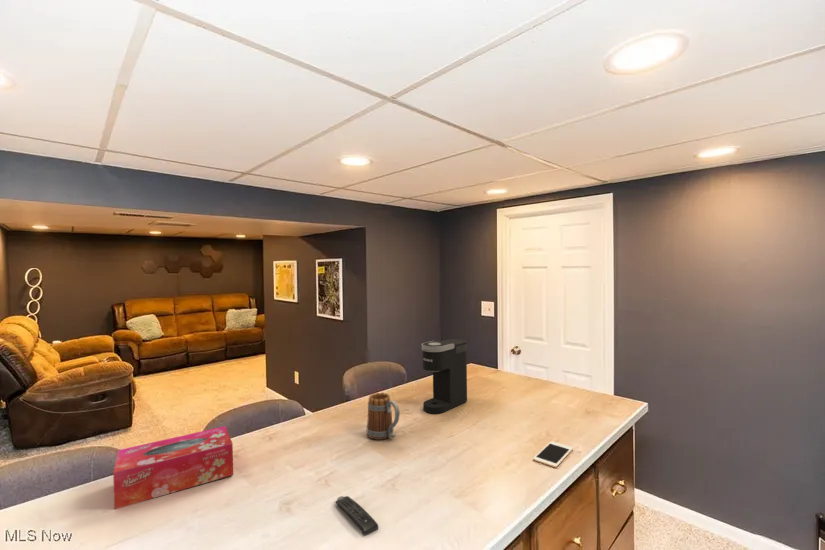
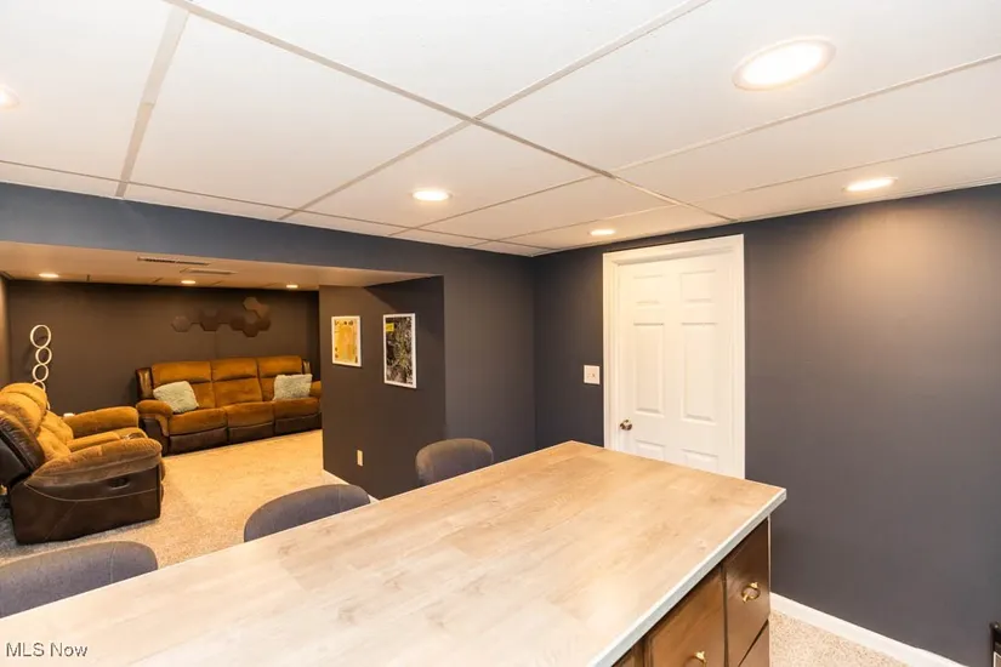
- cell phone (553, 453)
- remote control (354, 512)
- tissue box (177, 462)
- mug (384, 416)
- coffee maker (445, 373)
